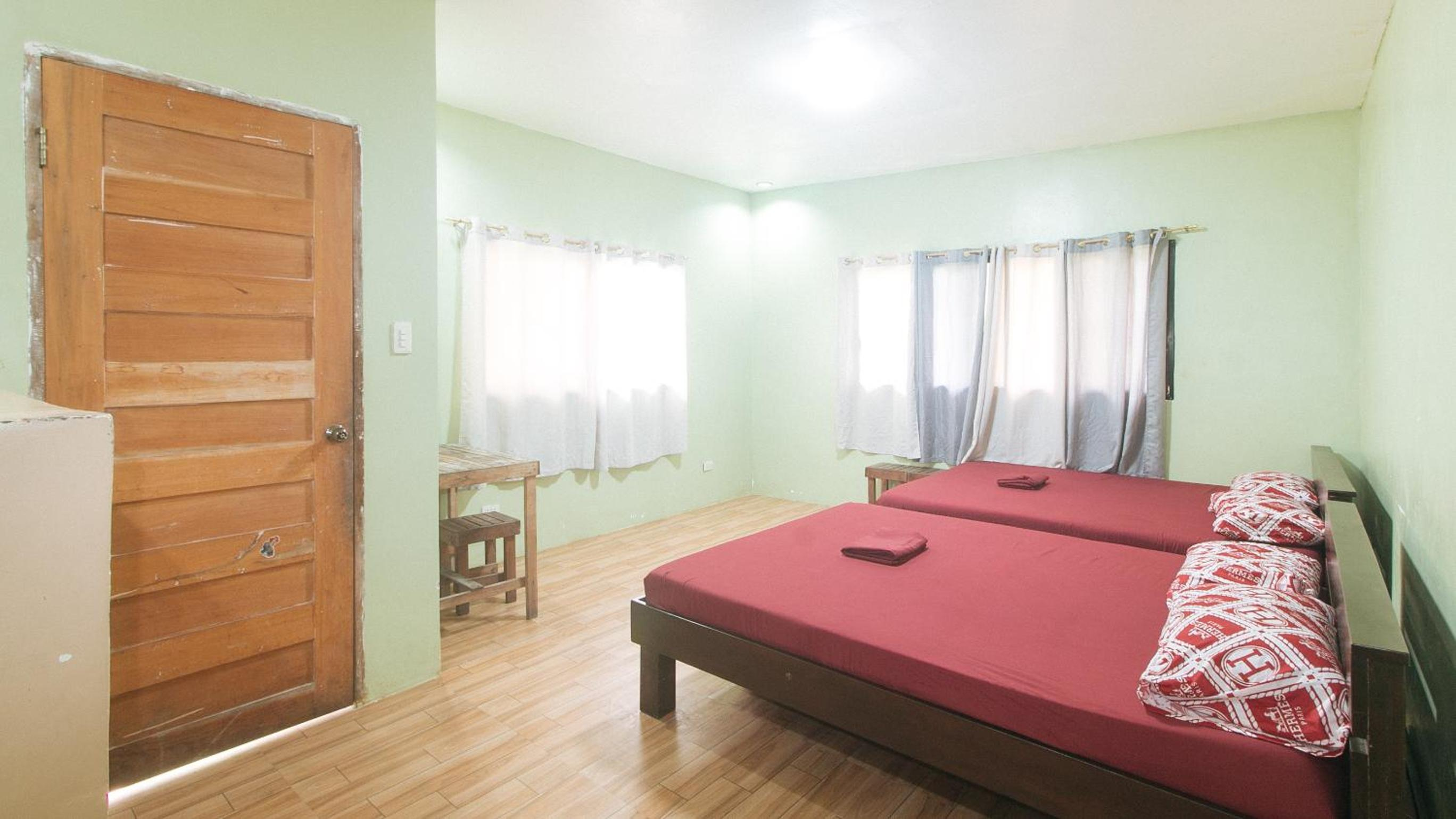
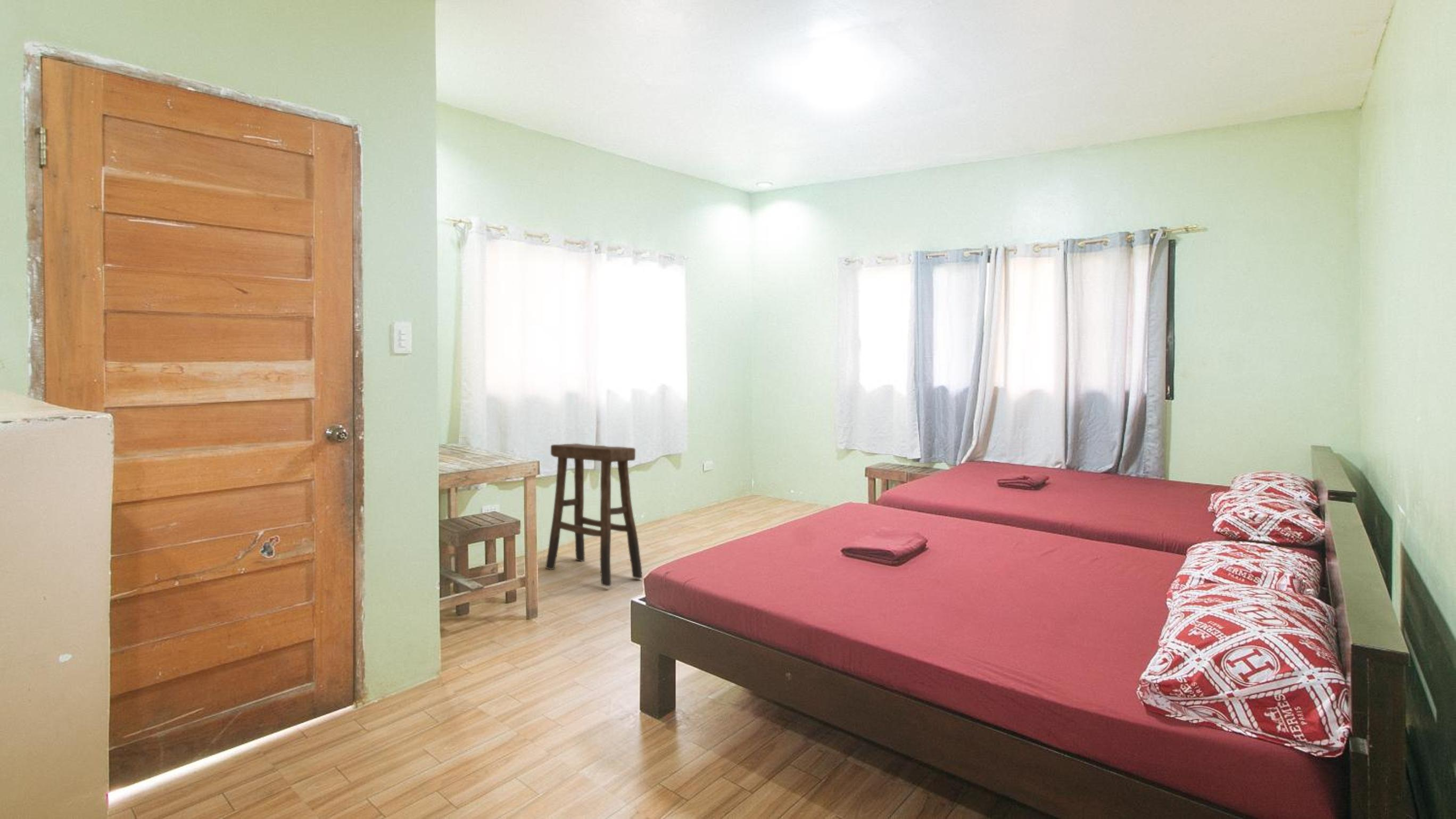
+ stool (600, 509)
